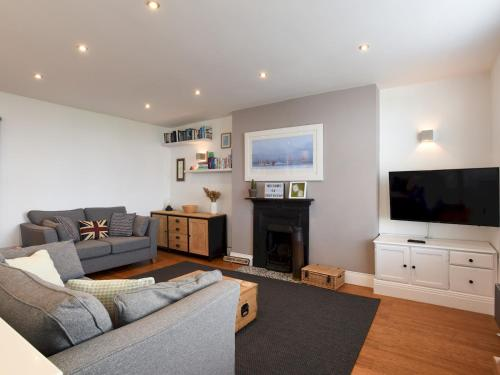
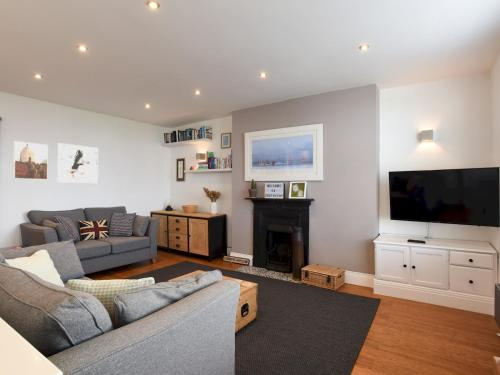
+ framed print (31, 161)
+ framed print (78, 164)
